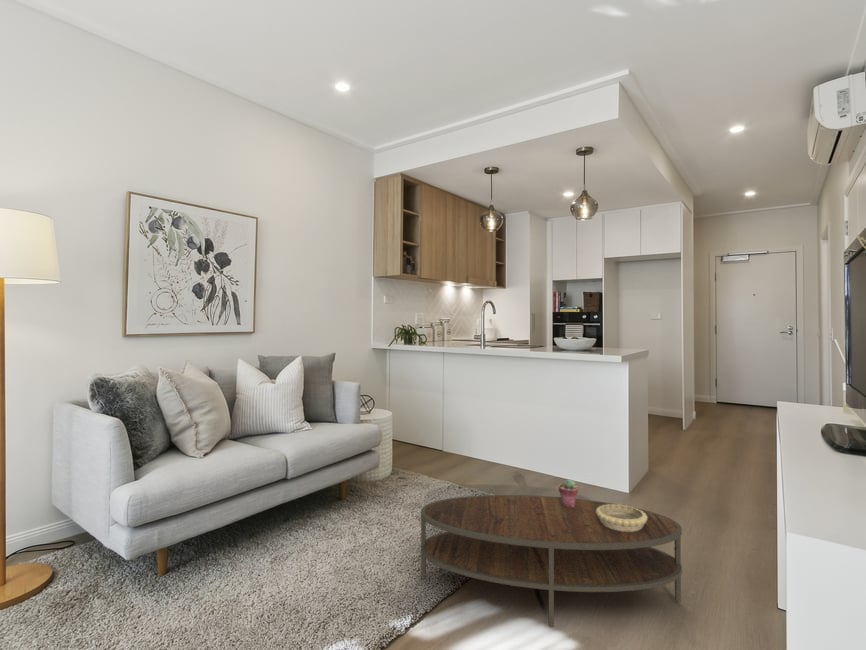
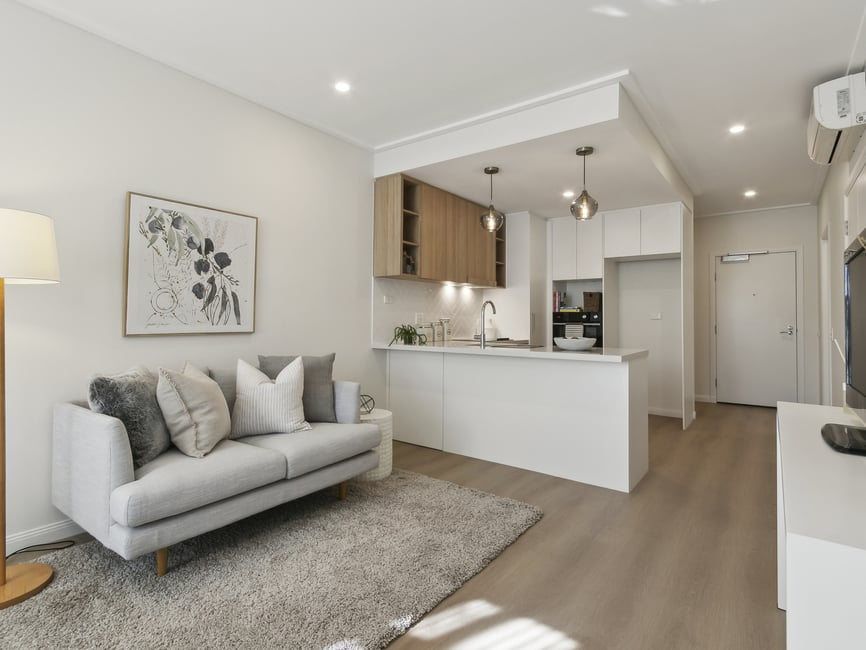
- coffee table (545, 553)
- decorative bowl (621, 517)
- potted succulent (568, 491)
